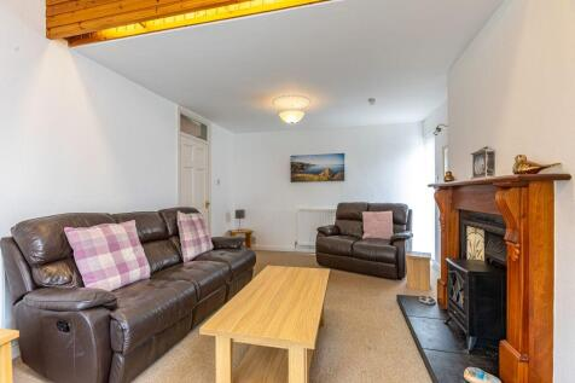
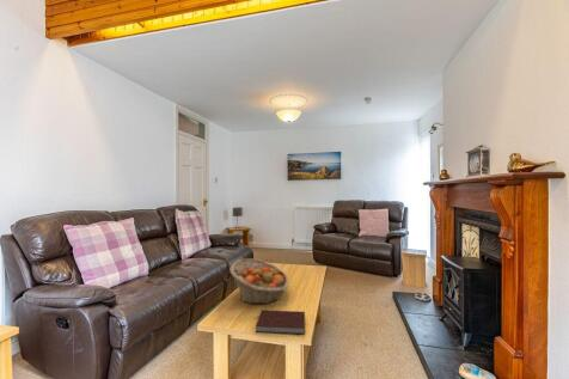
+ fruit basket (259, 279)
+ notebook (281, 320)
